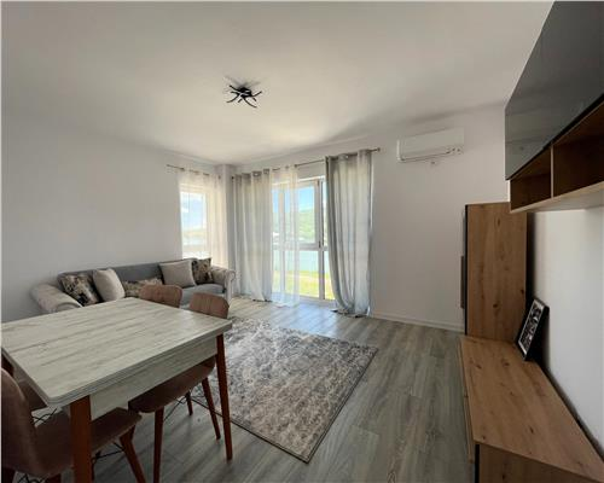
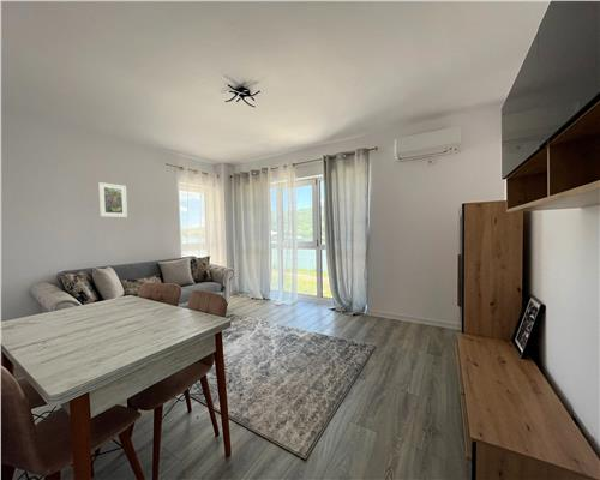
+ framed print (113, 200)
